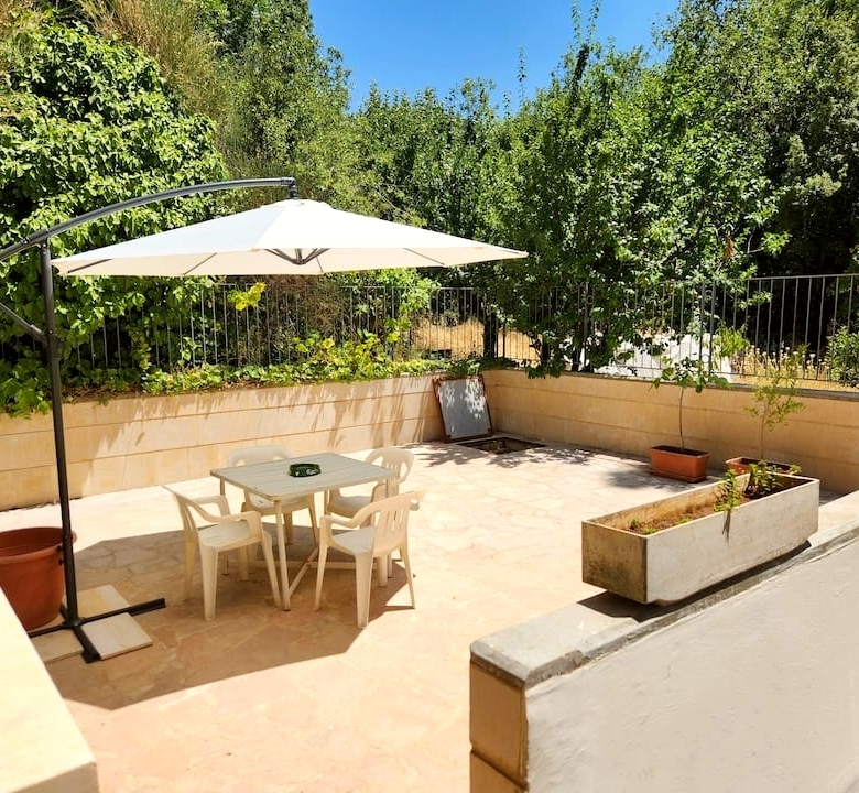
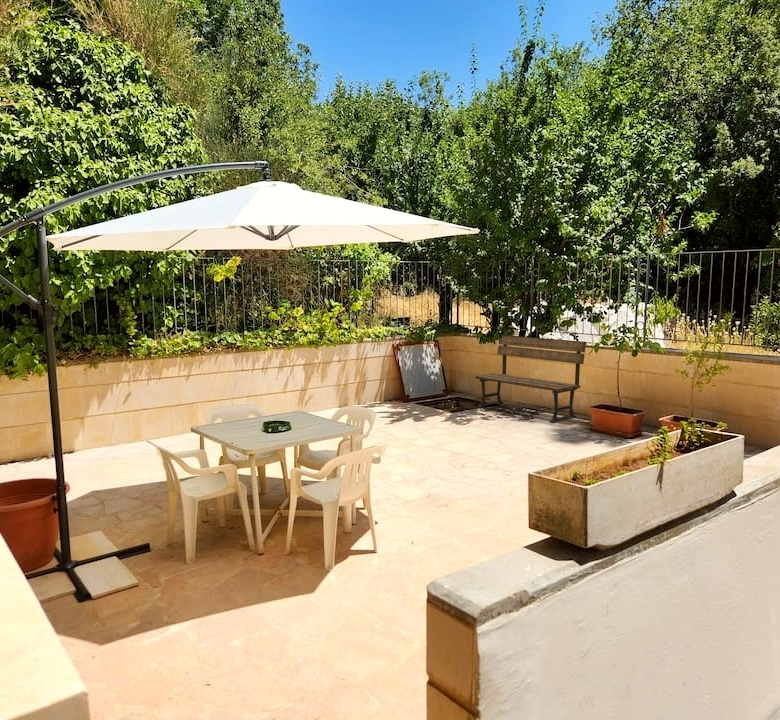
+ bench (527, 378)
